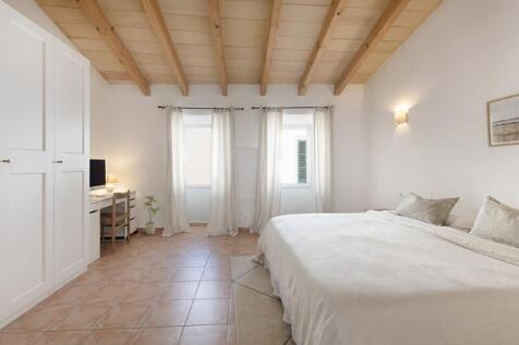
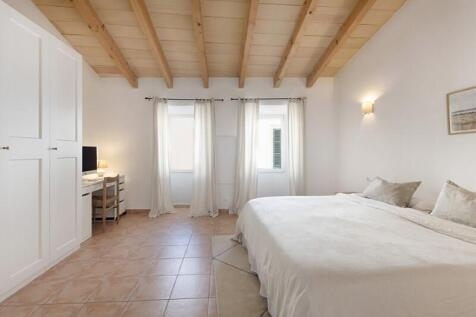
- house plant (153, 214)
